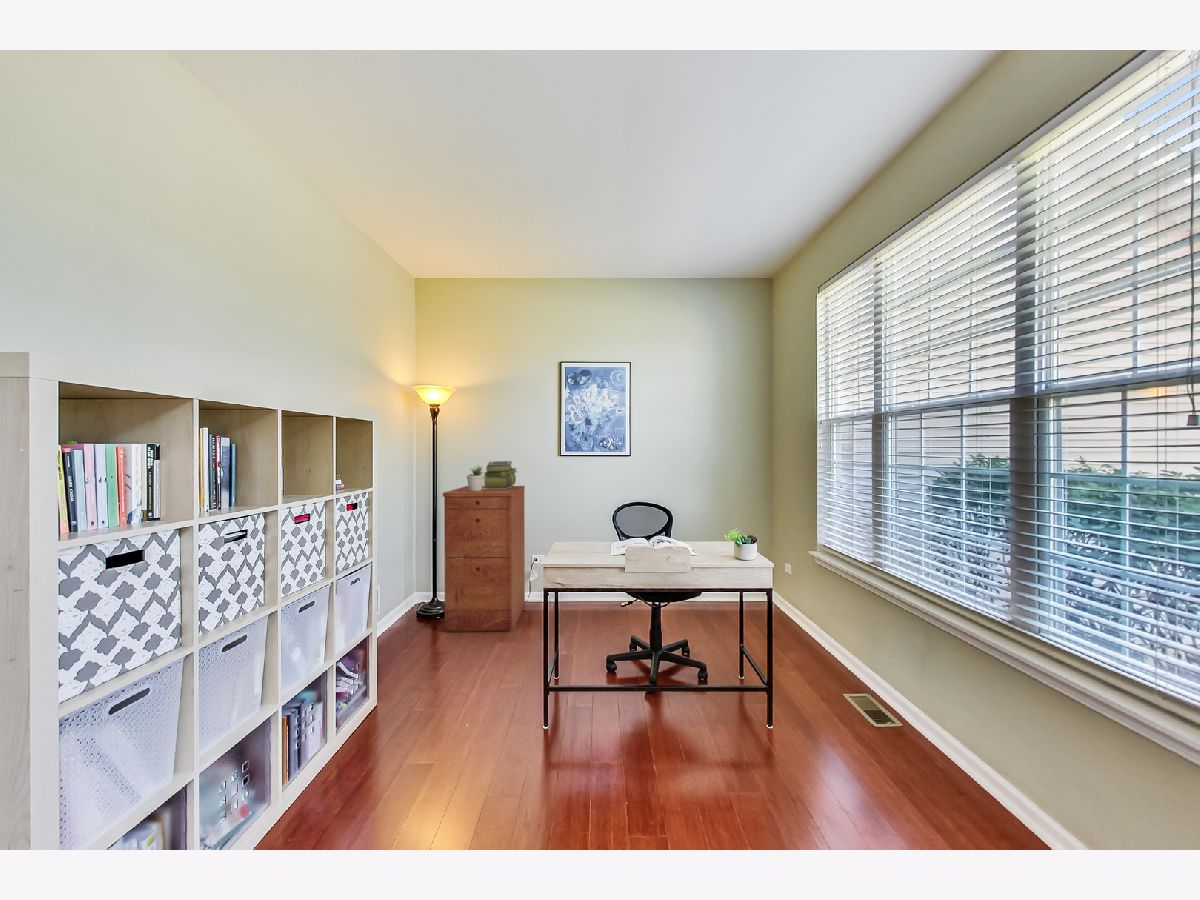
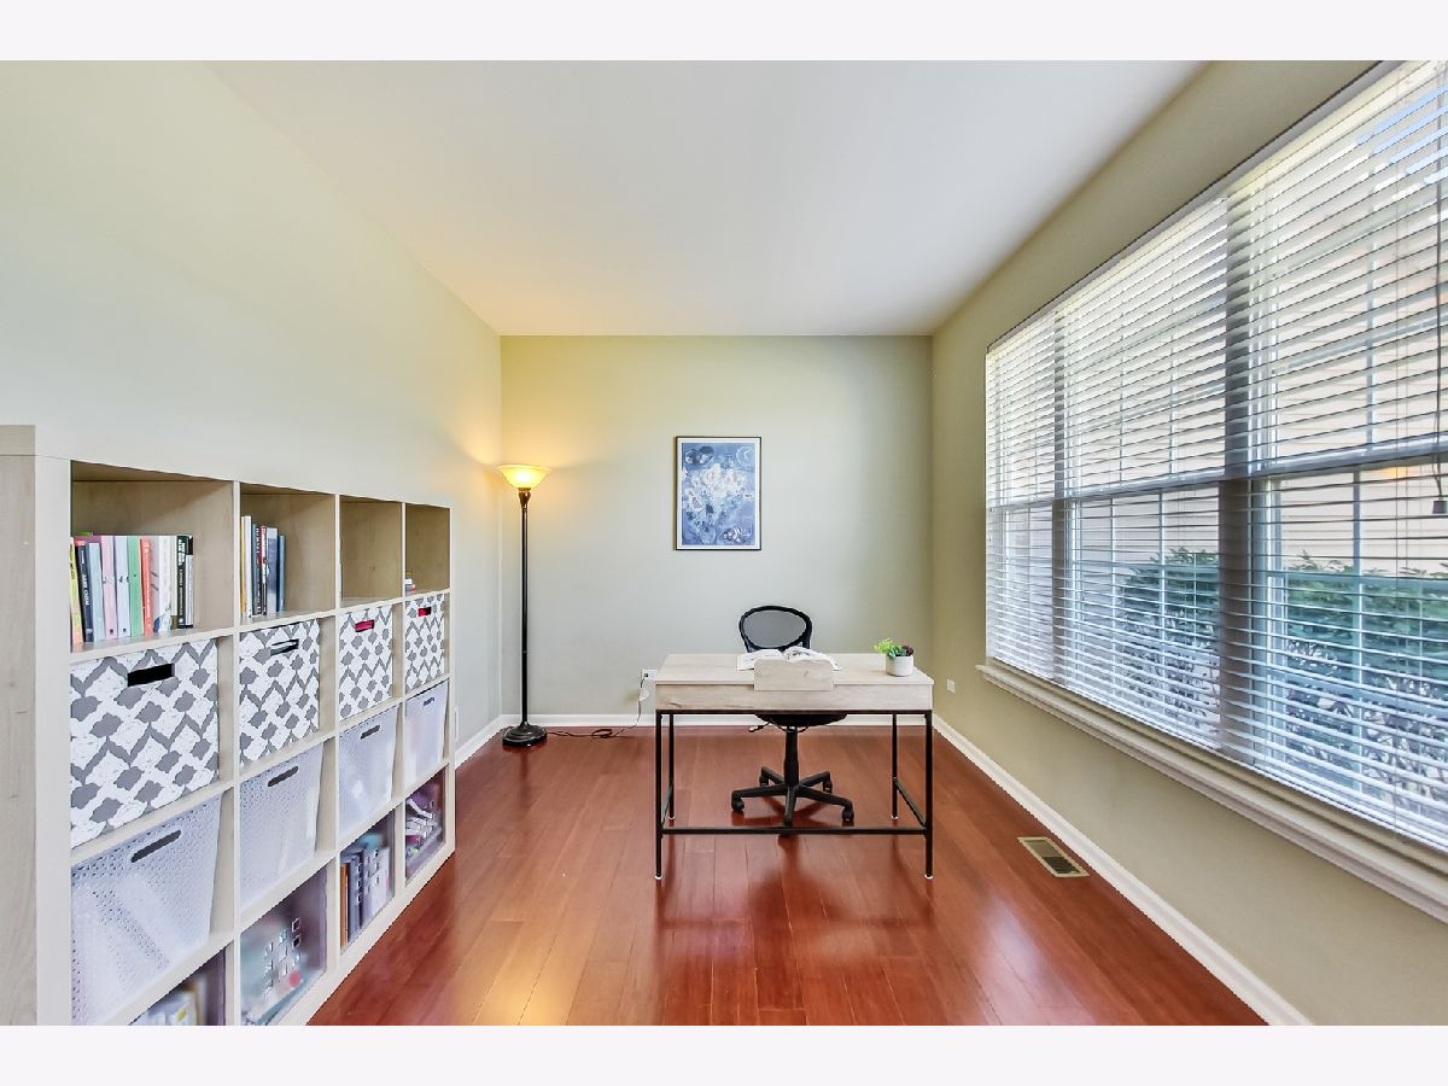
- potted plant (475, 477)
- filing cabinet (487, 553)
- stack of books (500, 474)
